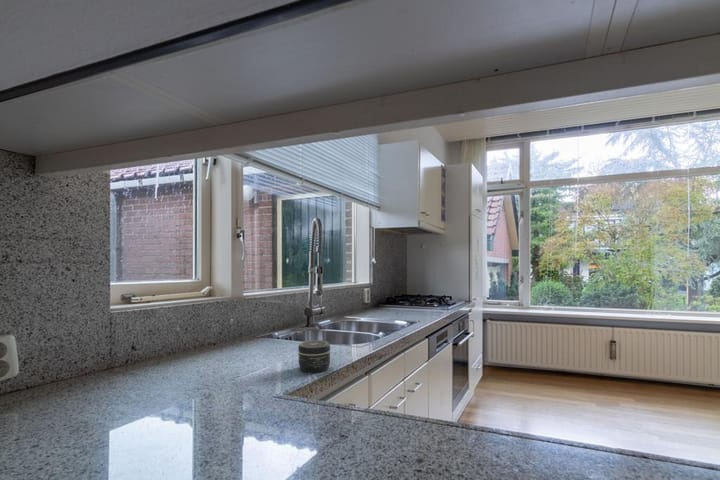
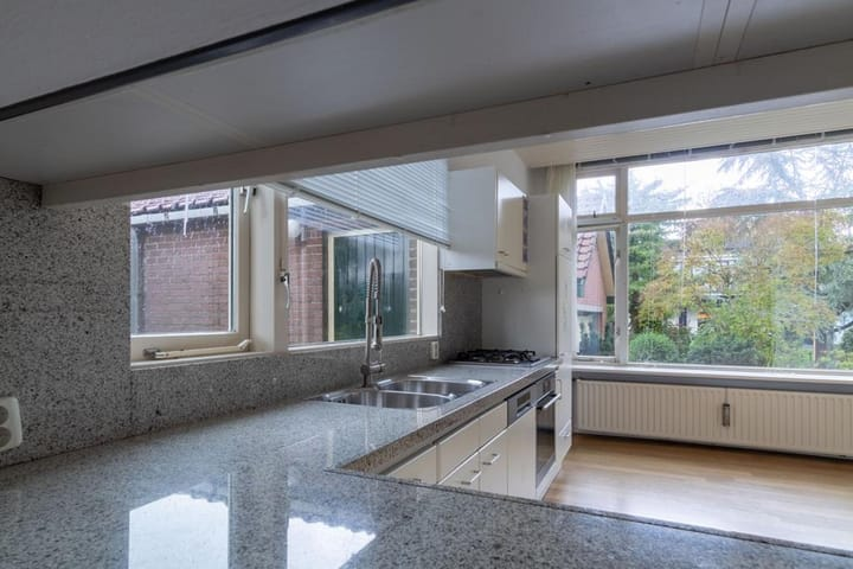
- jar (314, 355)
